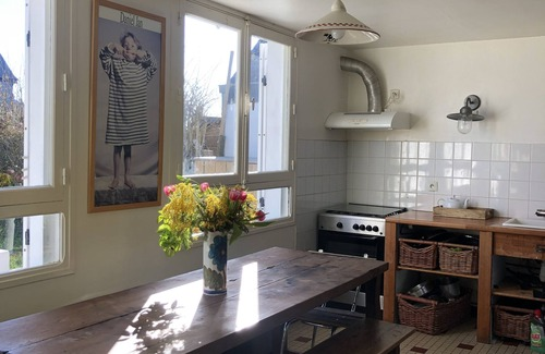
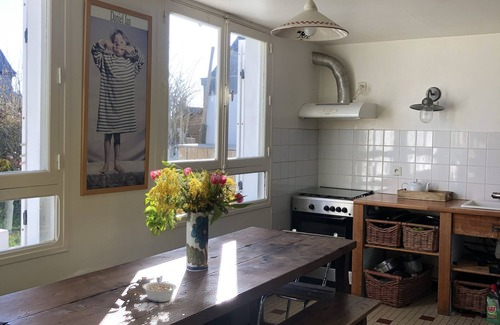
+ legume (158, 291)
